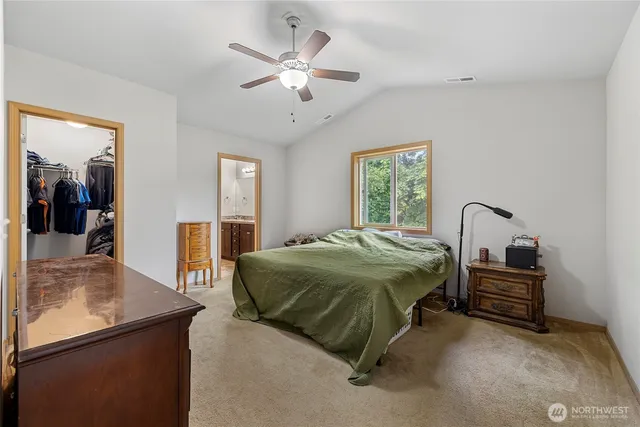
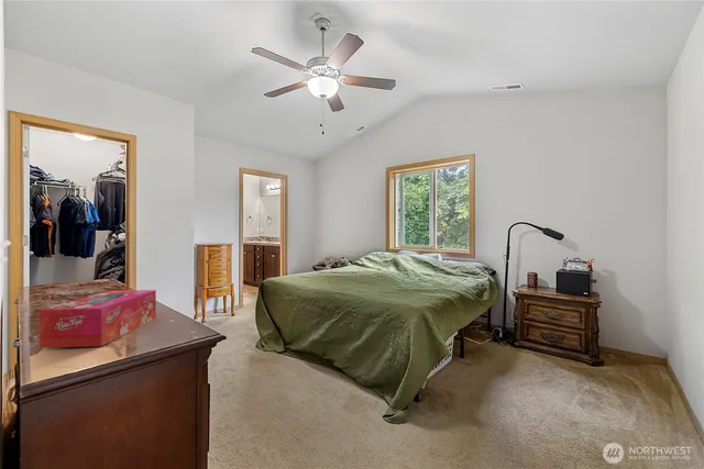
+ tissue box (106, 314)
